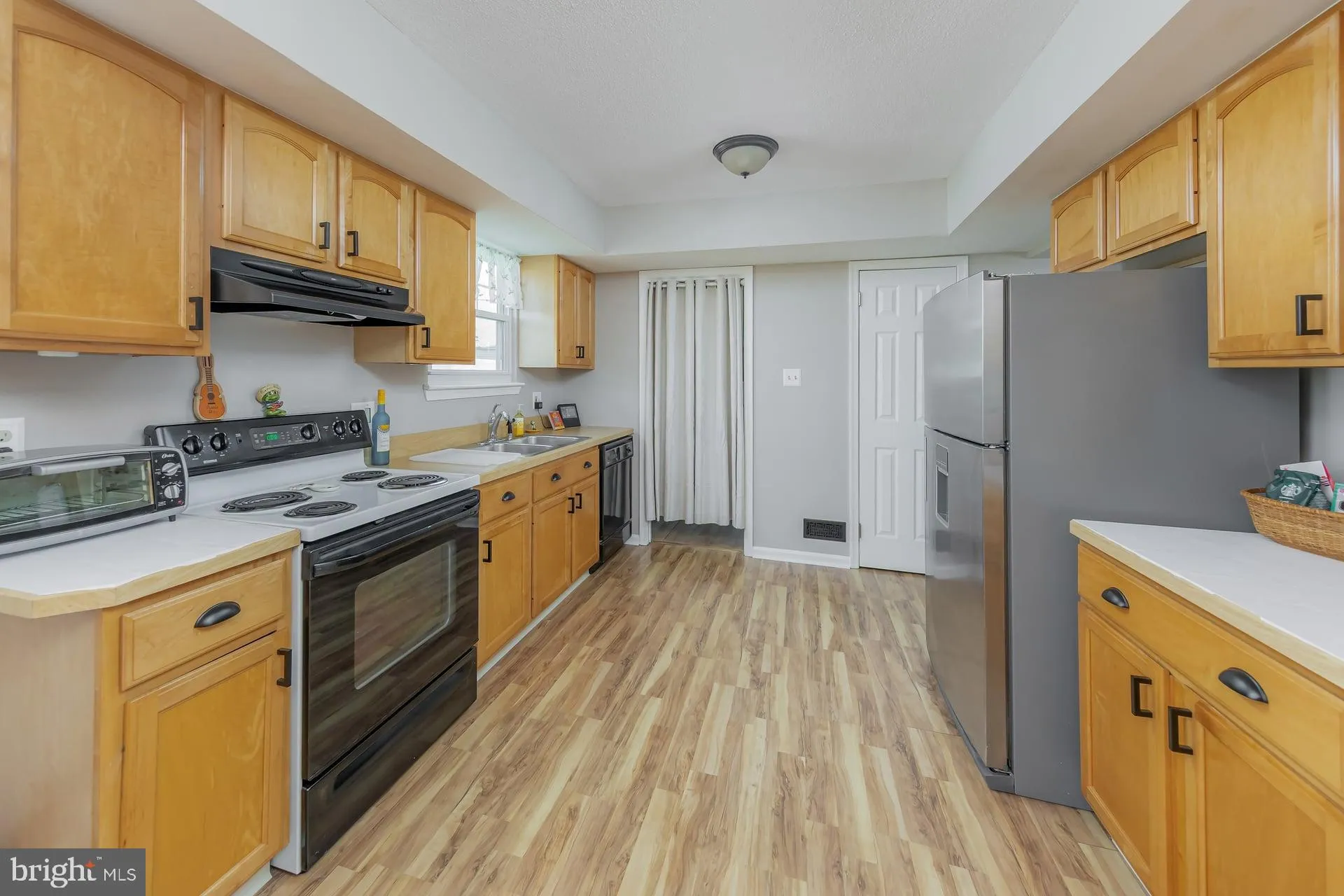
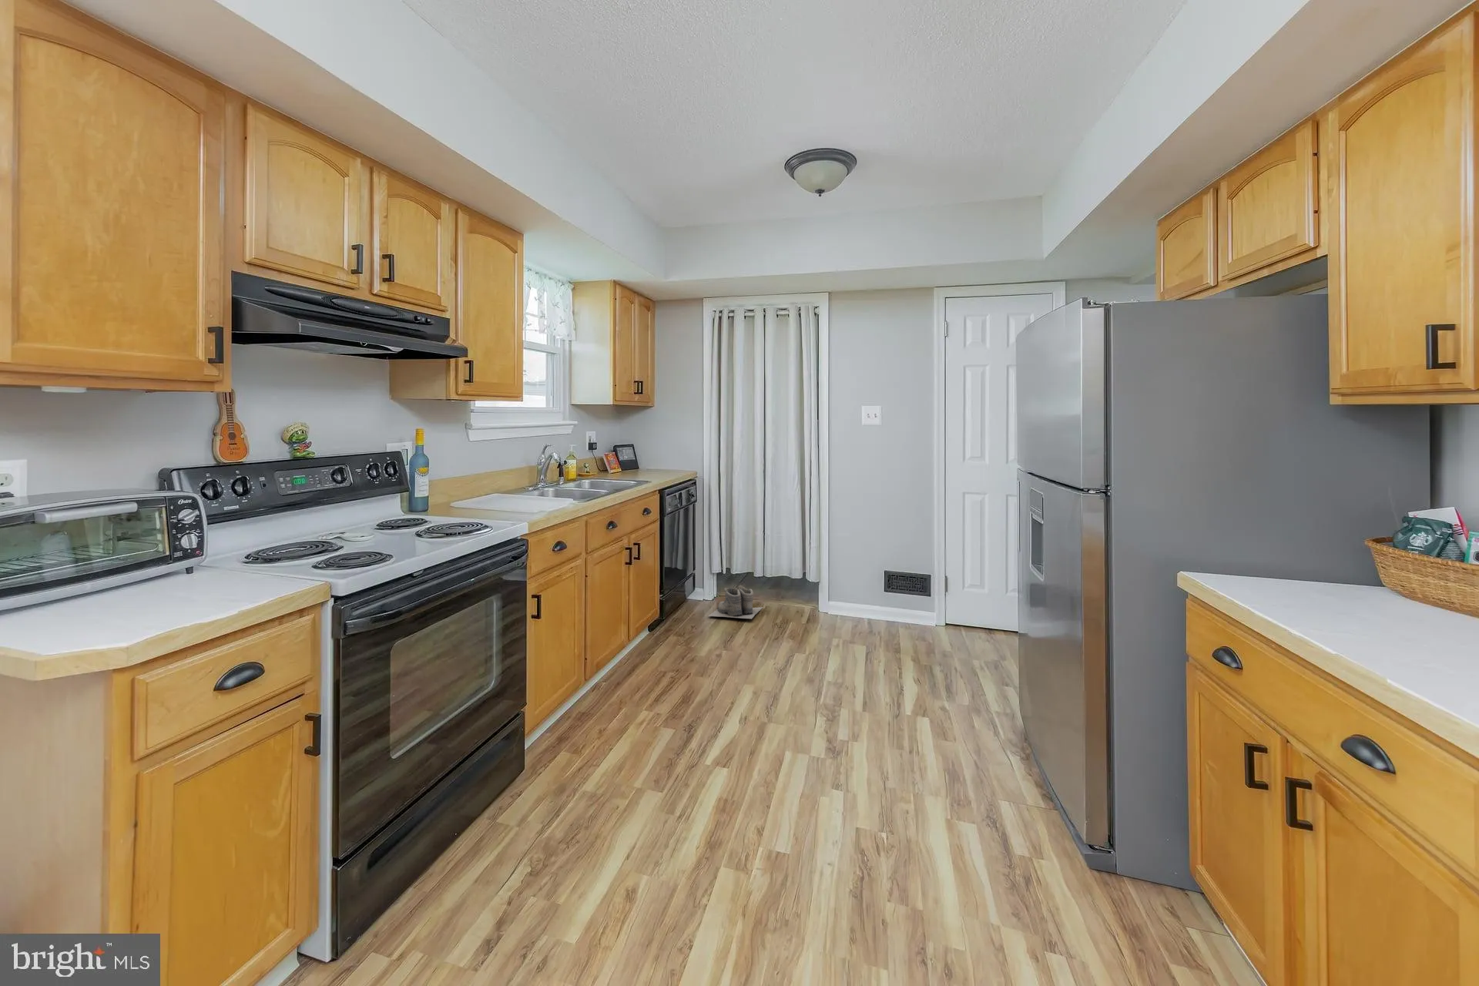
+ boots (736, 599)
